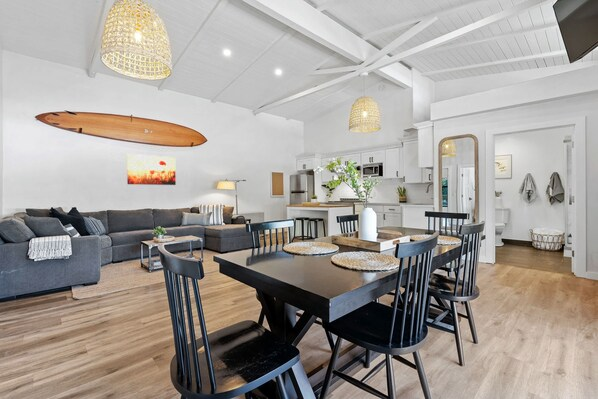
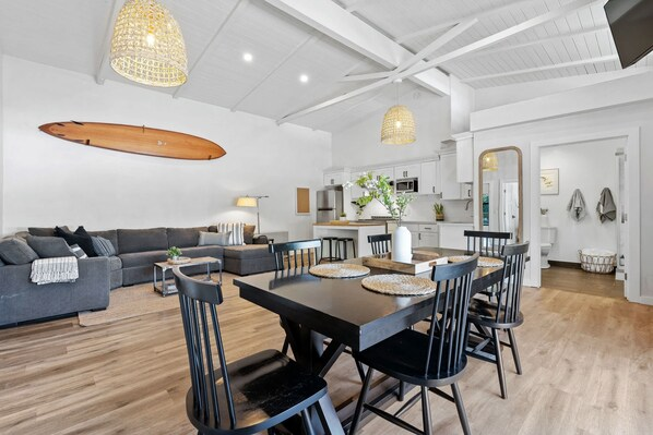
- wall art (152, 170)
